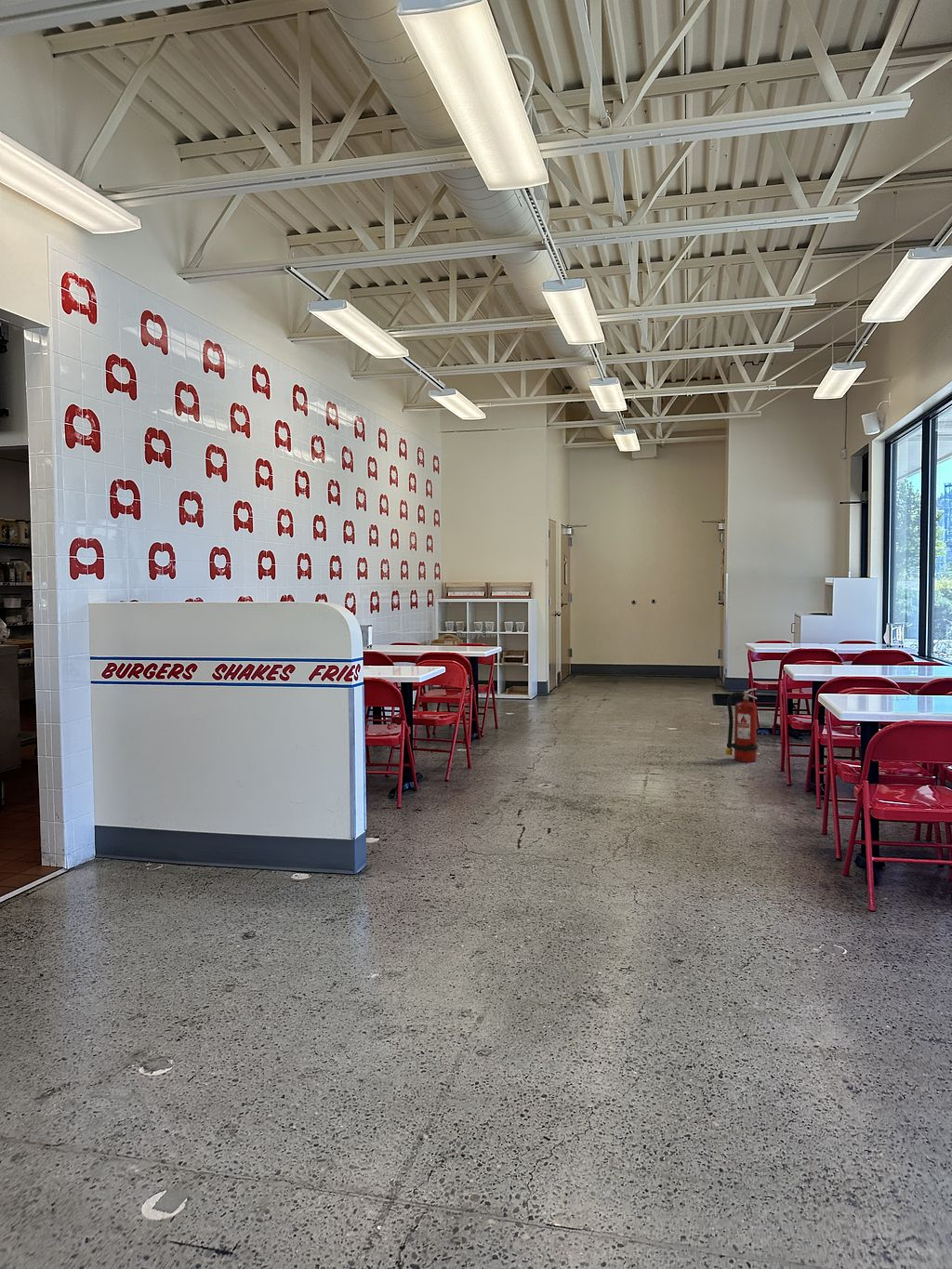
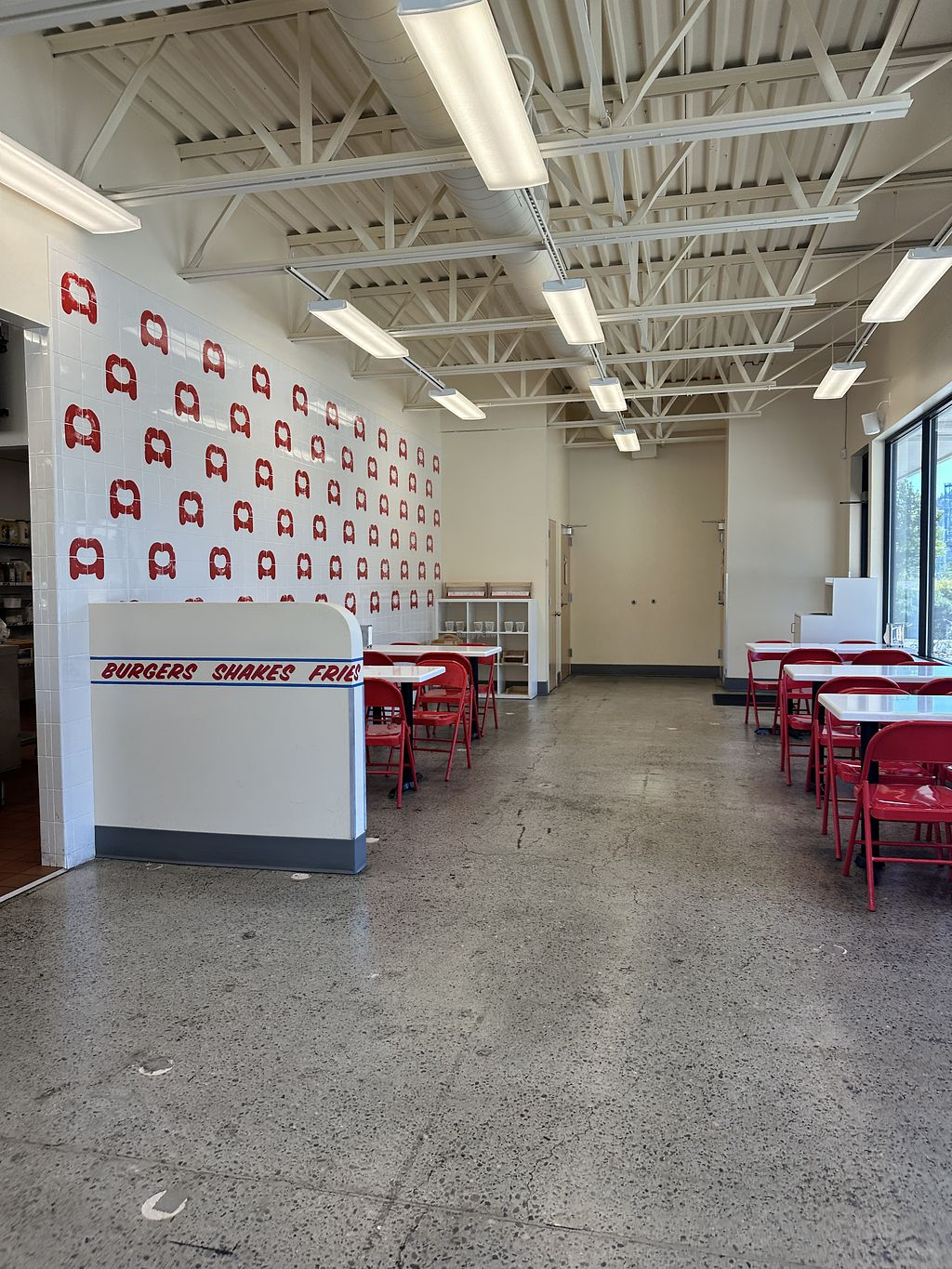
- fire extinguisher (742, 723)
